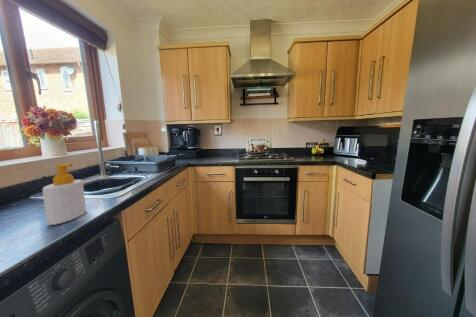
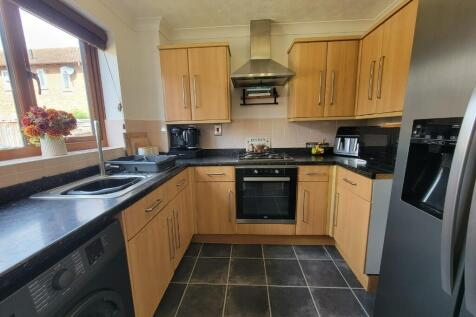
- soap bottle (65, 191)
